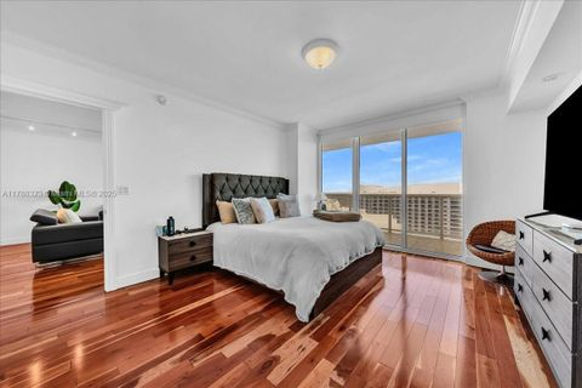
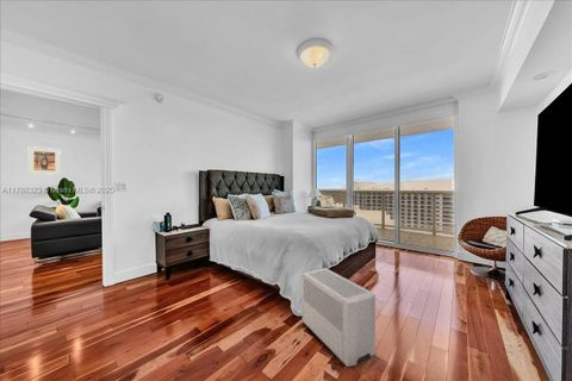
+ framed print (44, 161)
+ air purifier (335, 310)
